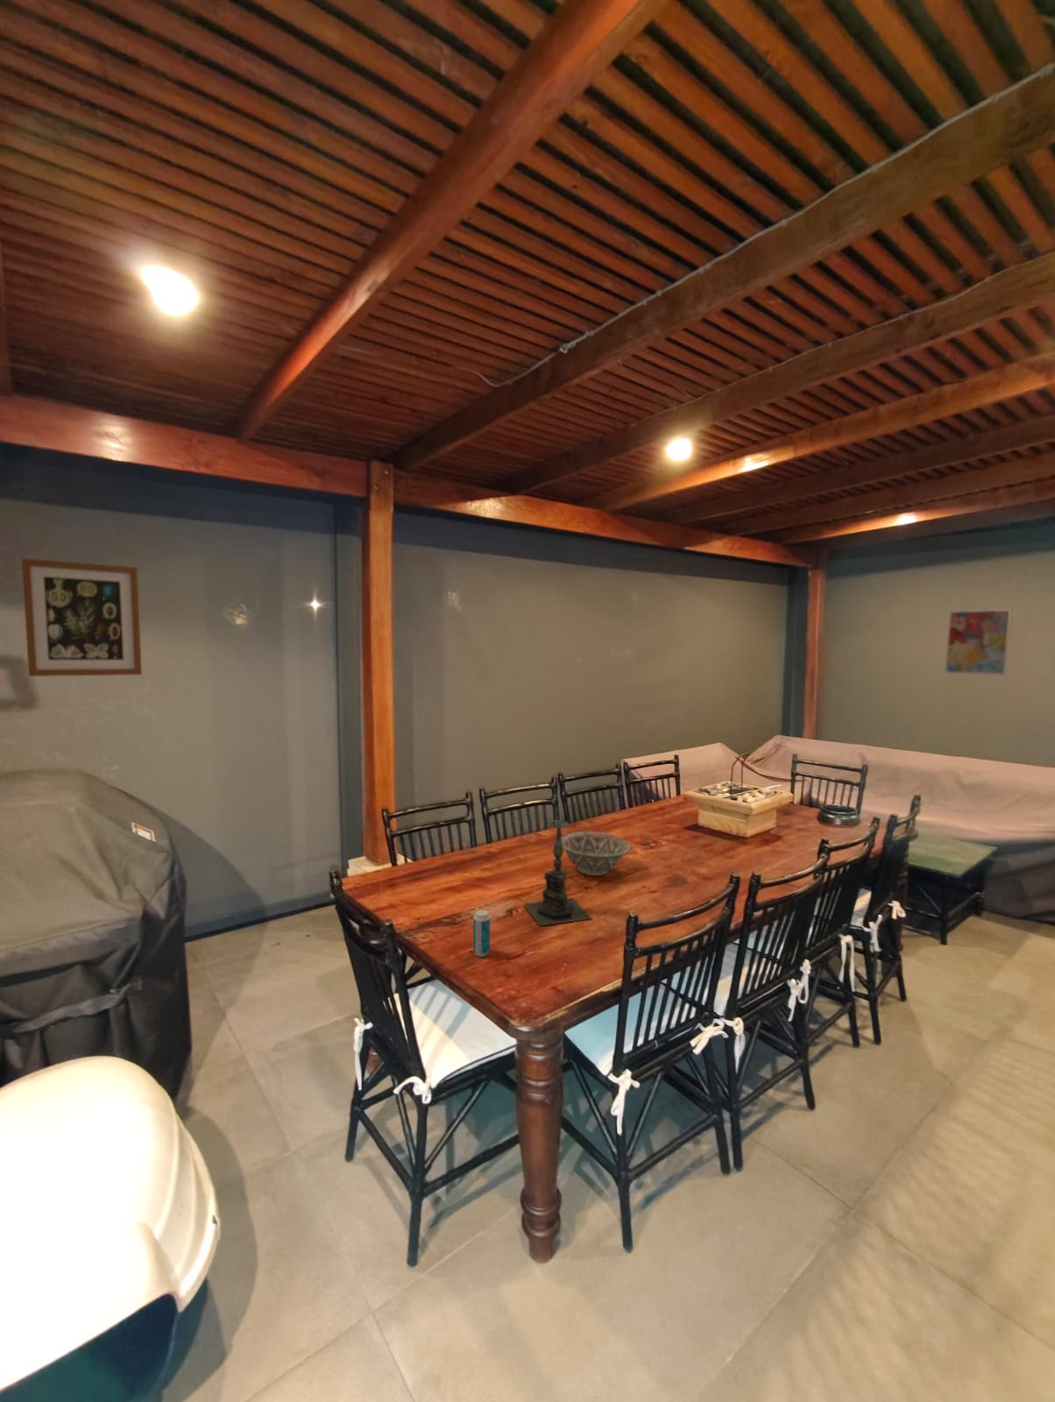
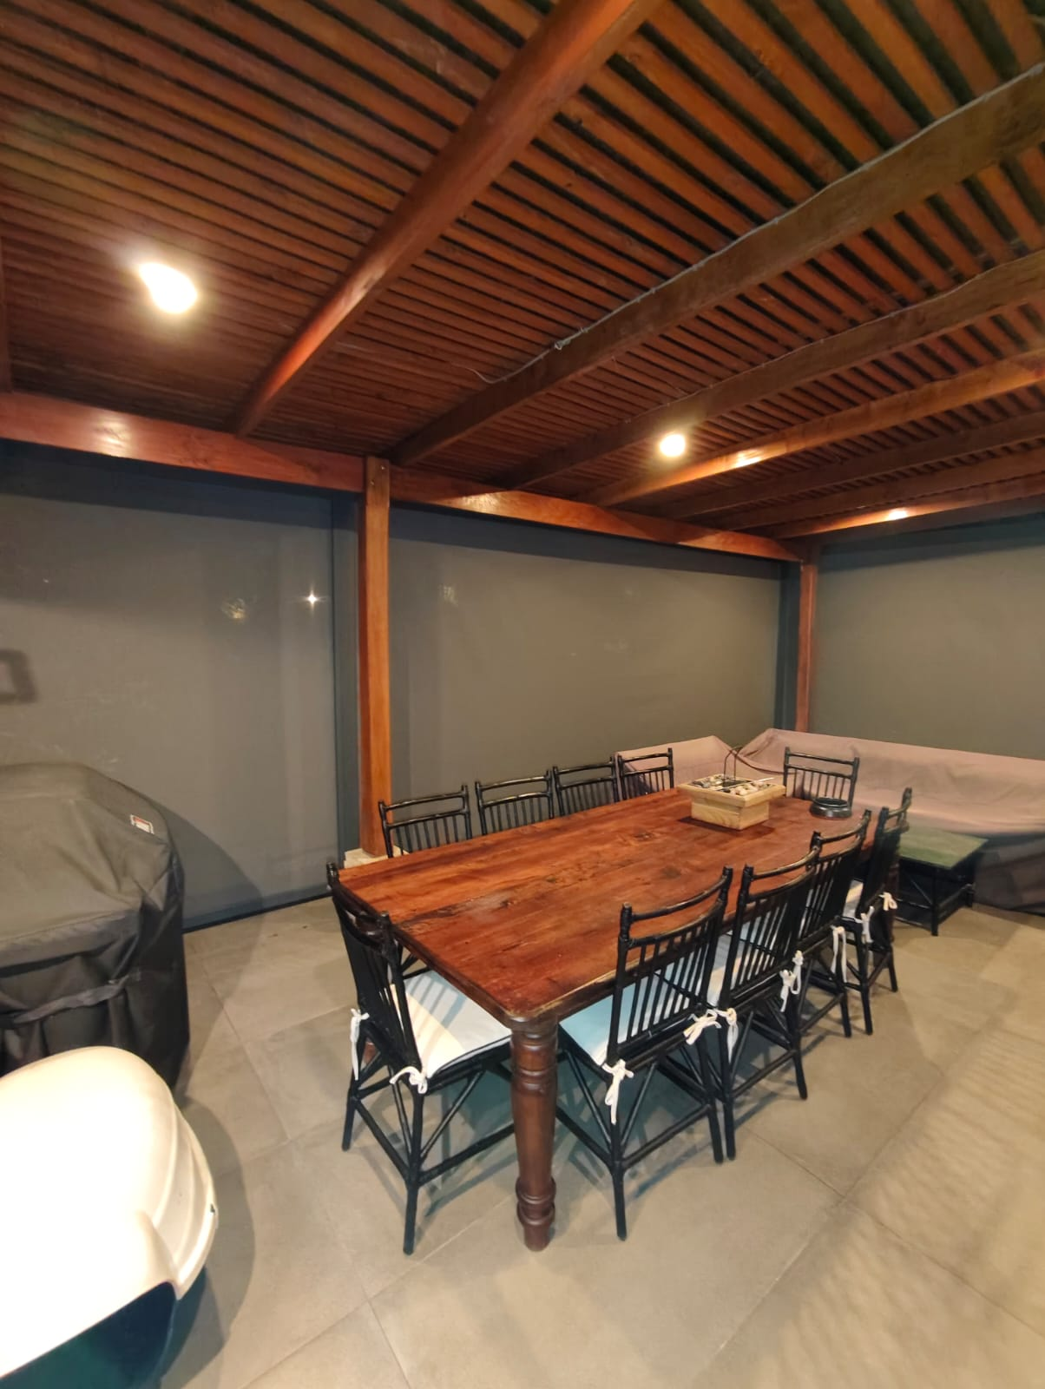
- wall art (977, 643)
- beverage can (481, 932)
- wall art (85, 620)
- candle holder (557, 860)
- decorative bowl (593, 856)
